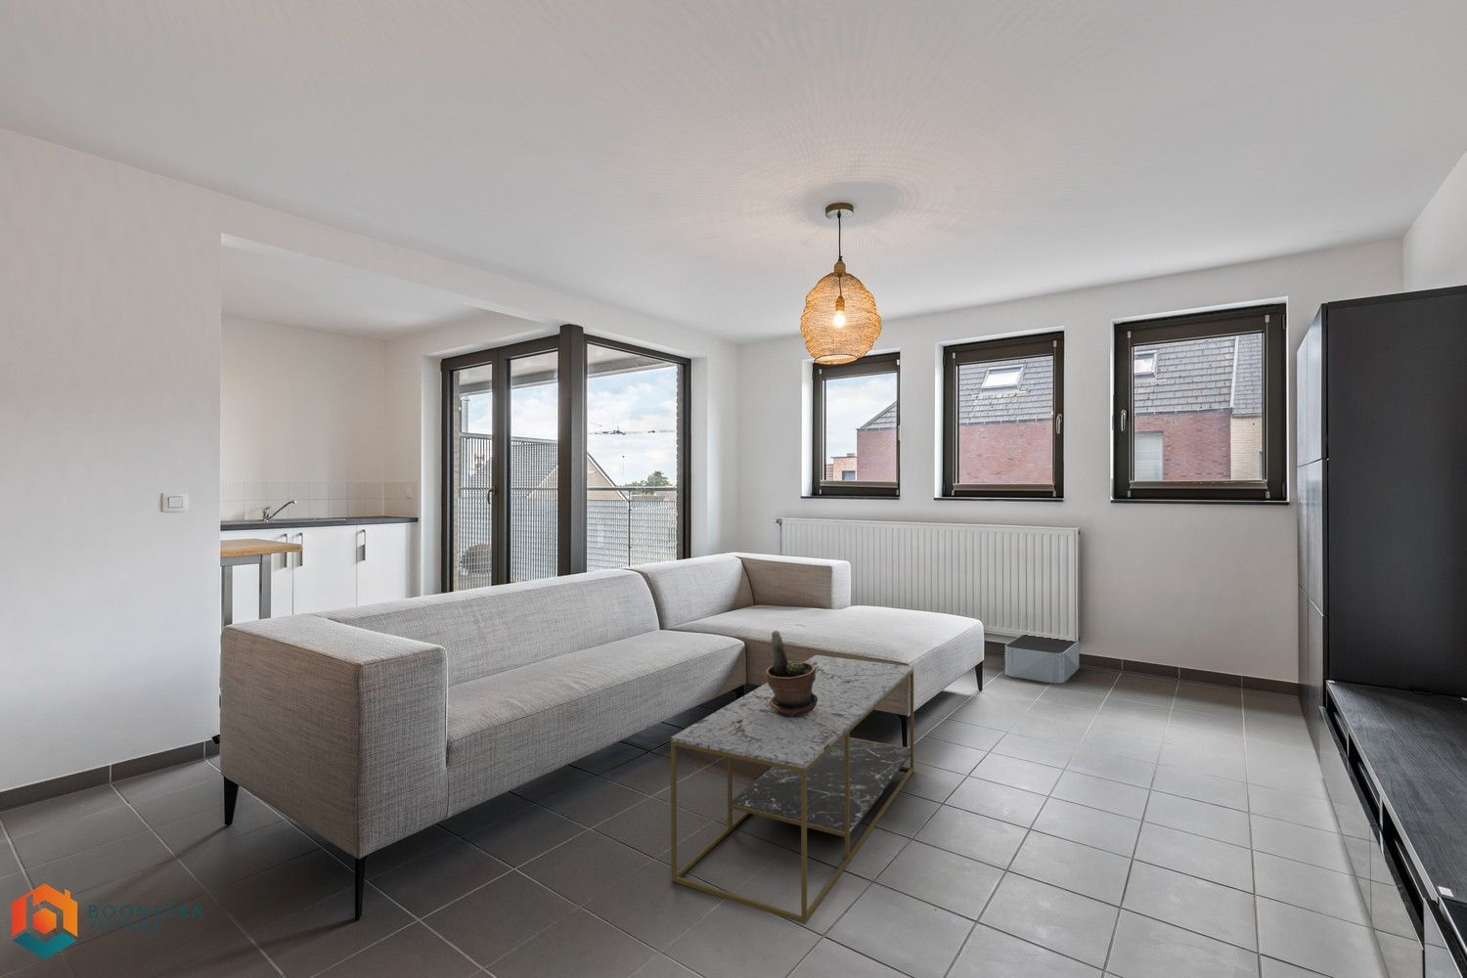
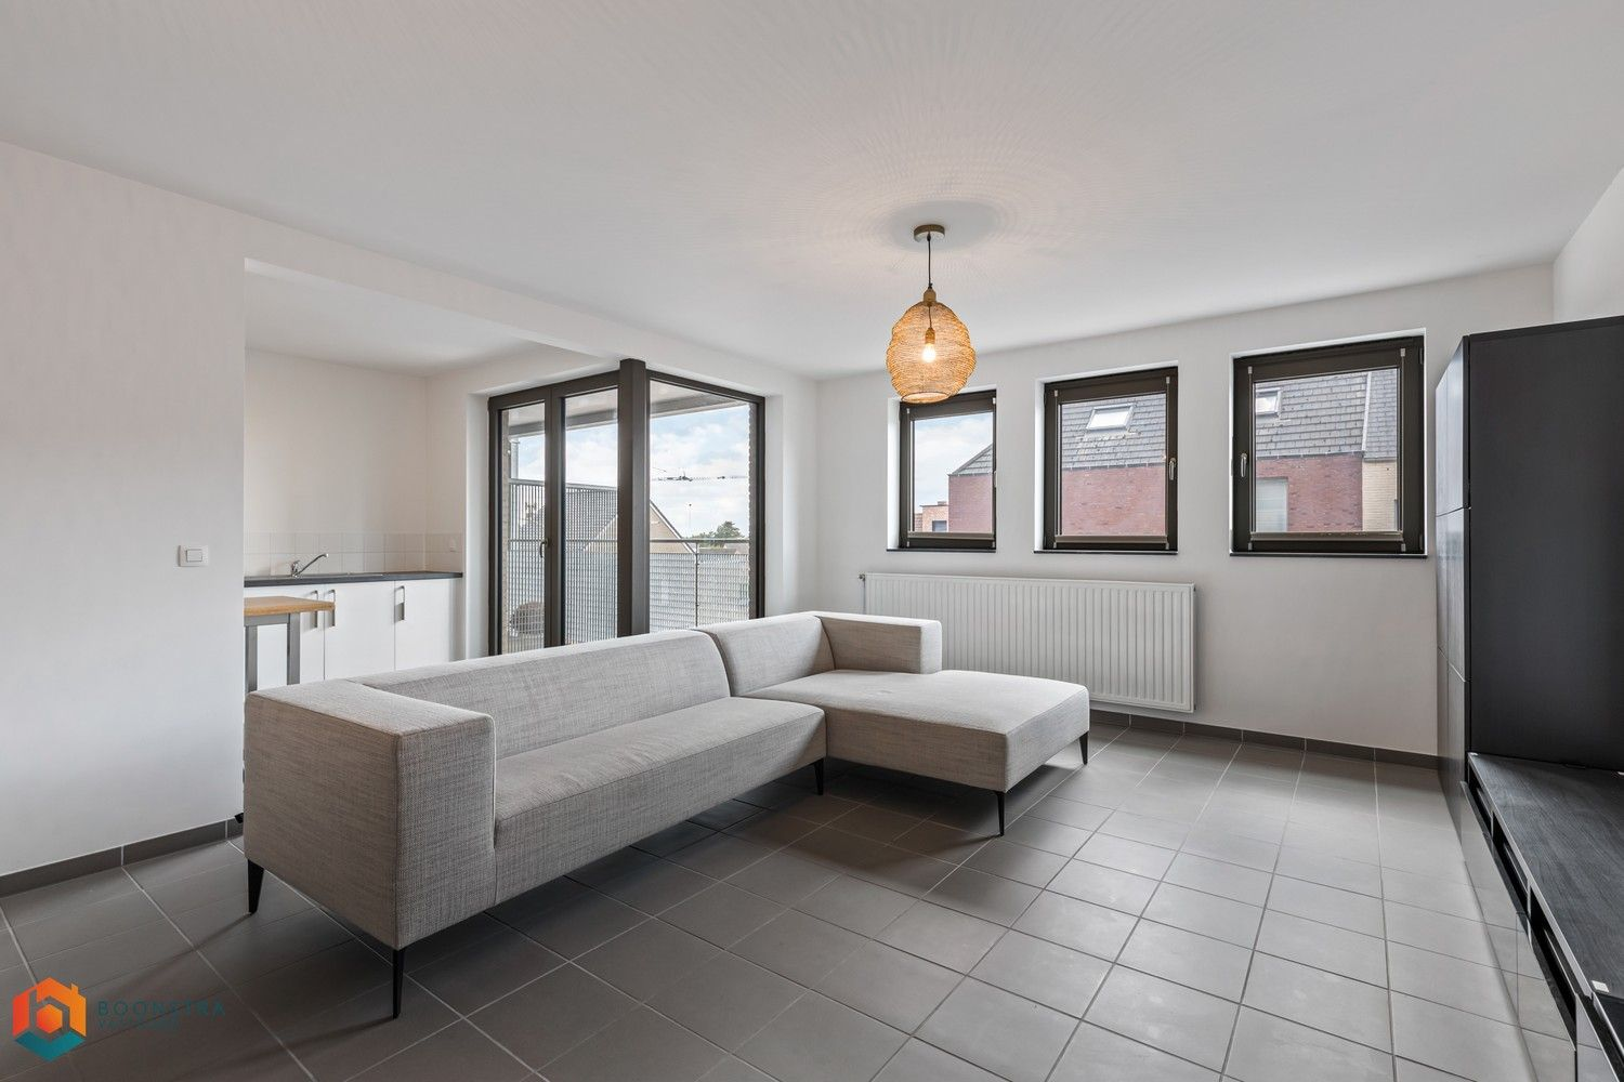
- coffee table (812, 756)
- potted plant (791, 671)
- storage bin (1042, 656)
